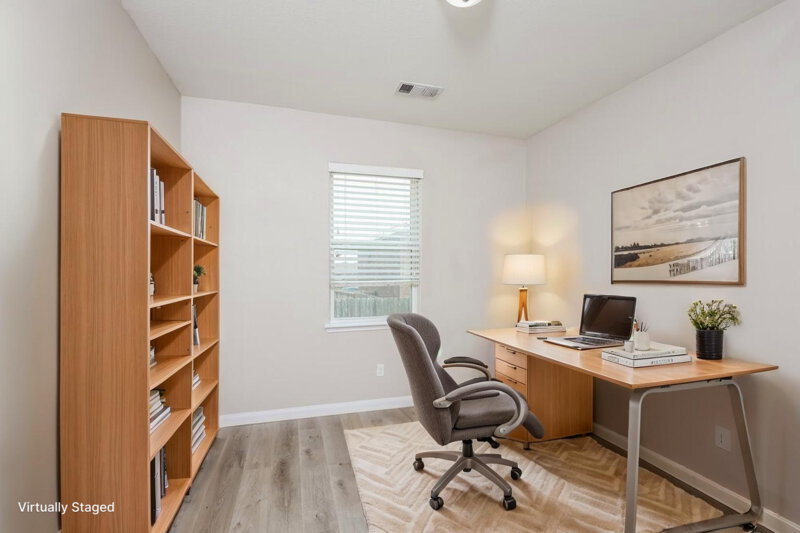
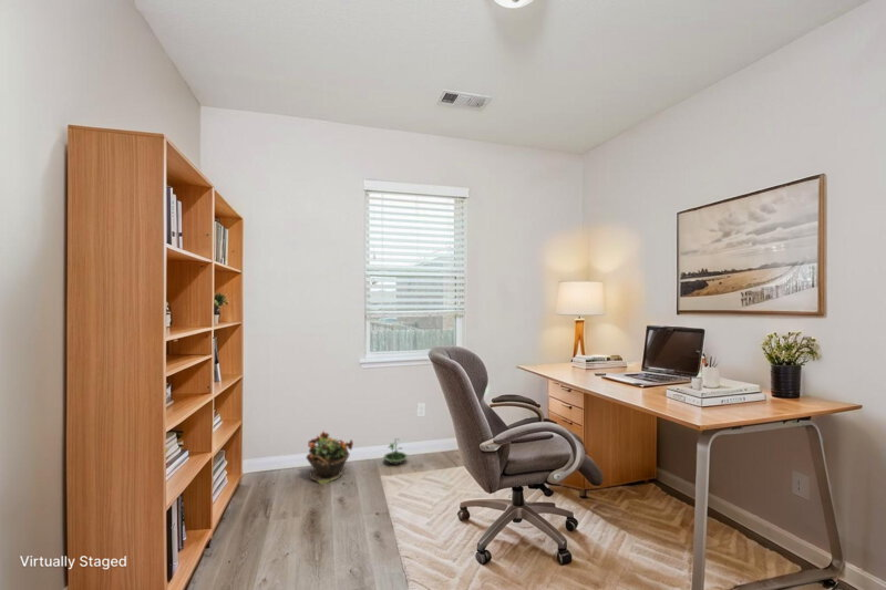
+ potted plant (329, 453)
+ terrarium (395, 443)
